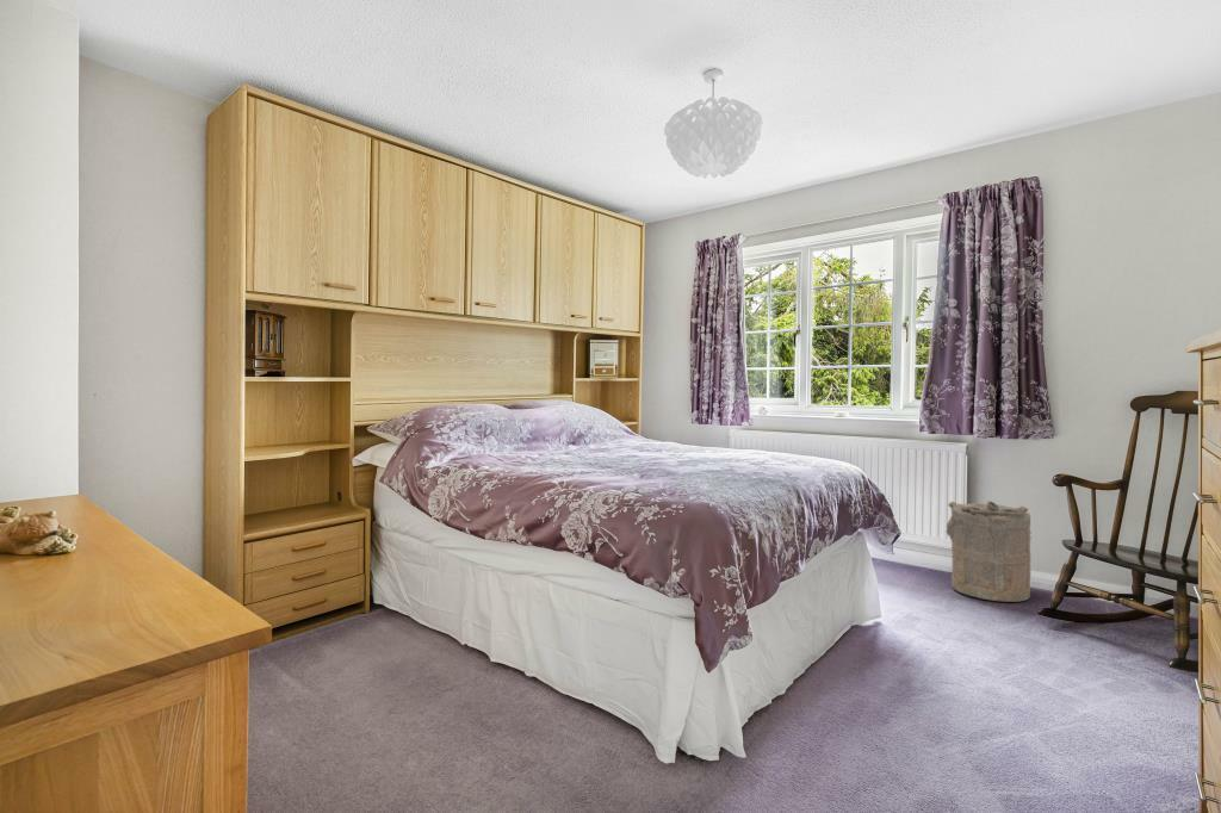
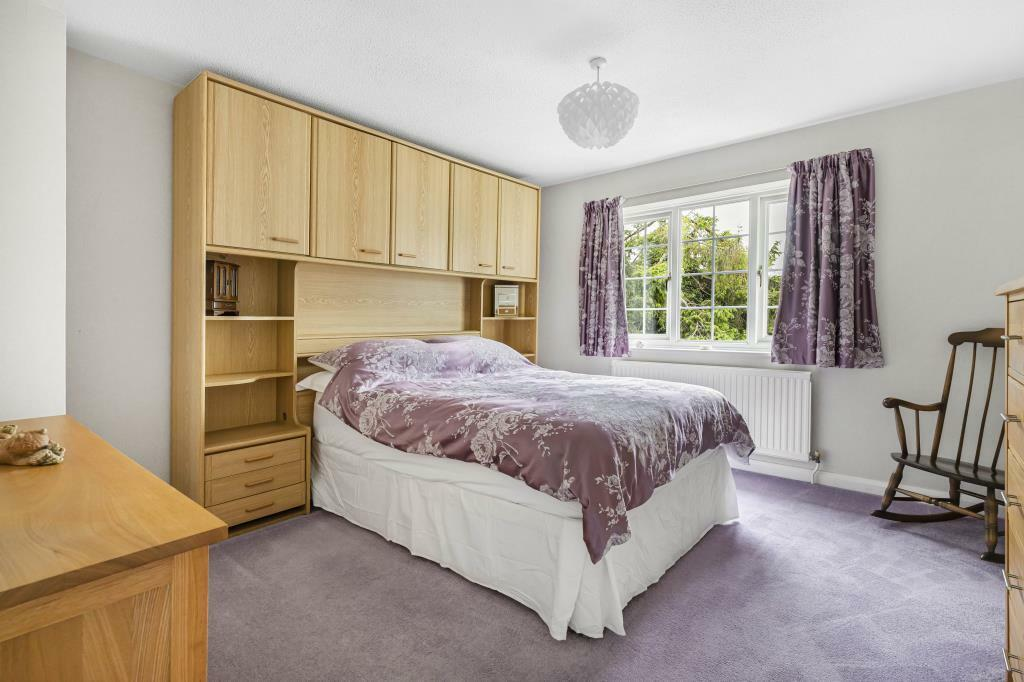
- laundry hamper (986, 545)
